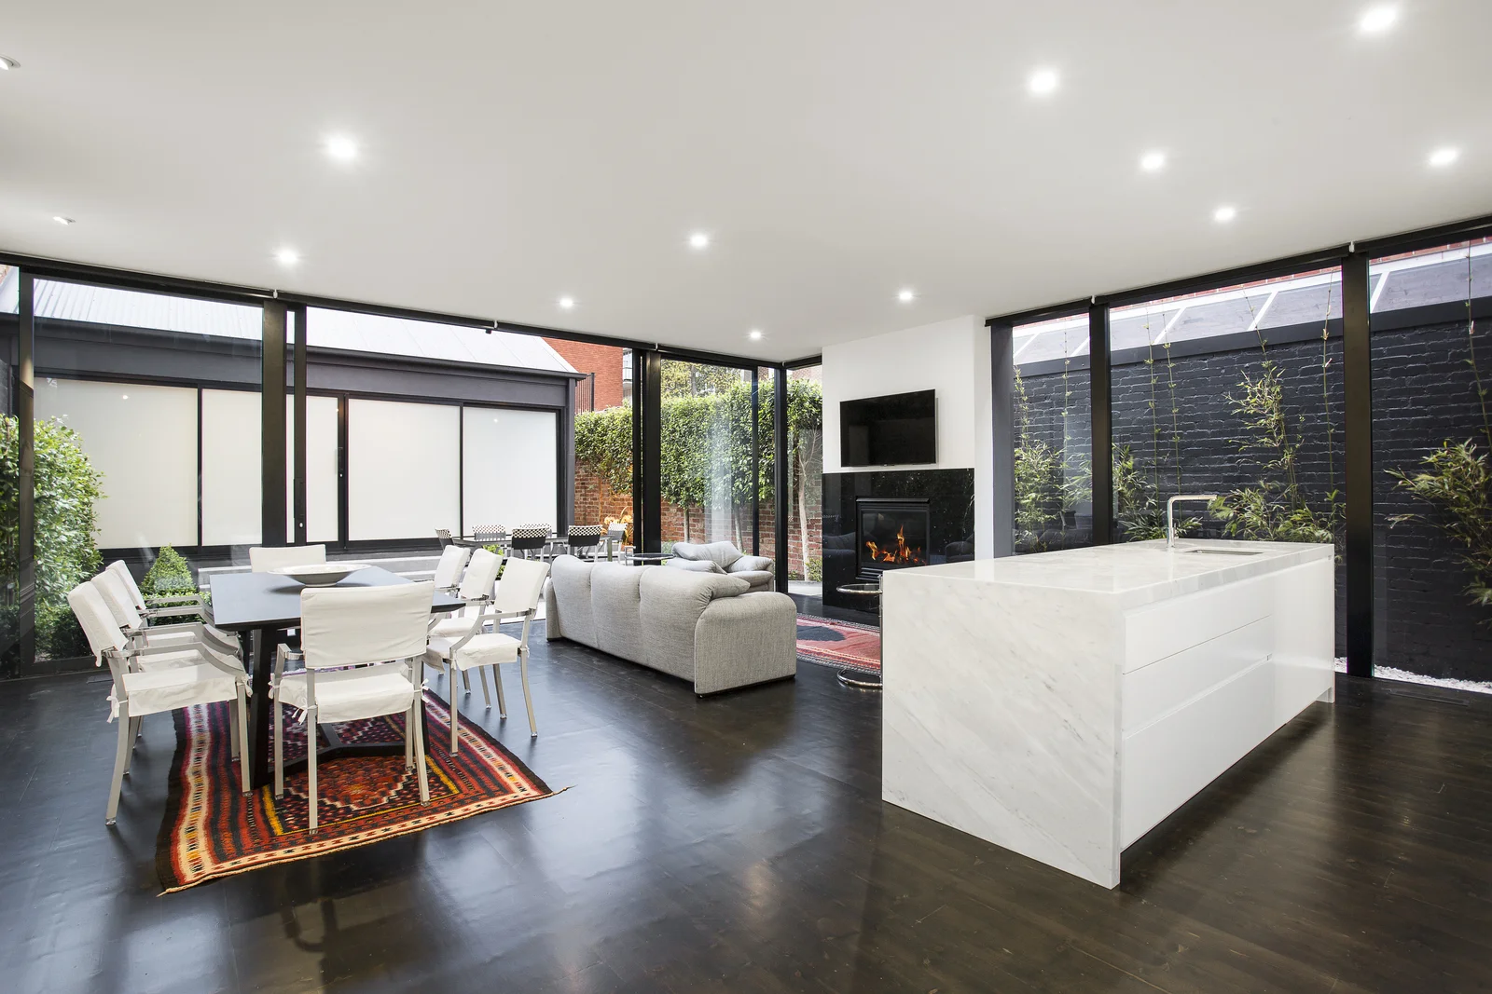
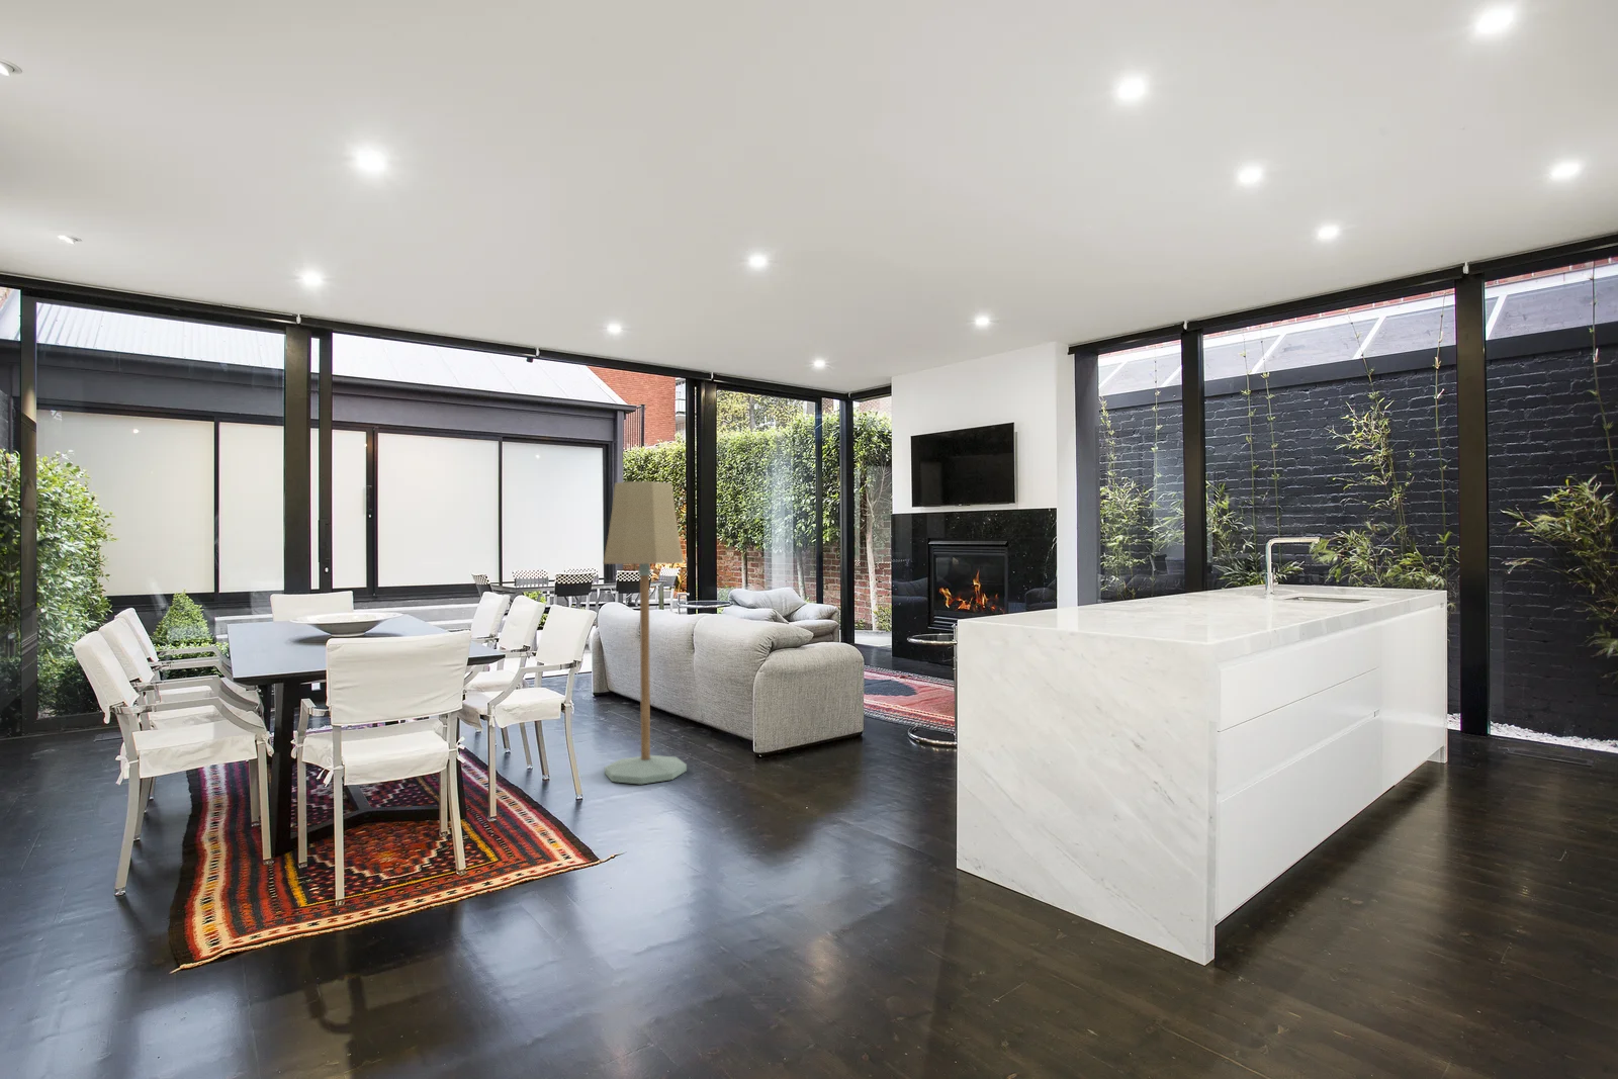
+ floor lamp (644, 627)
